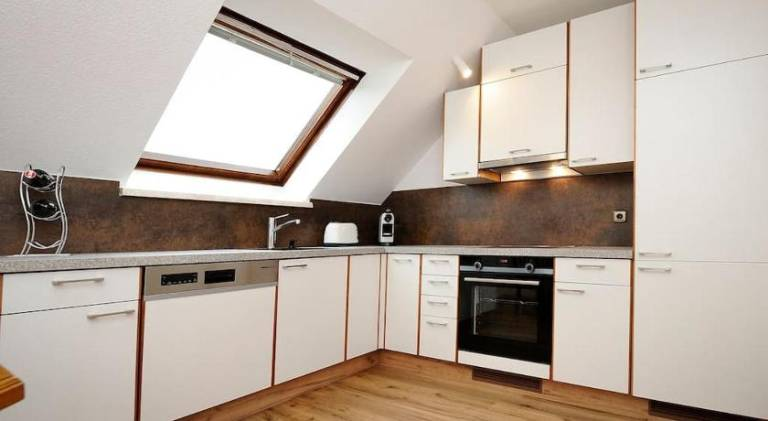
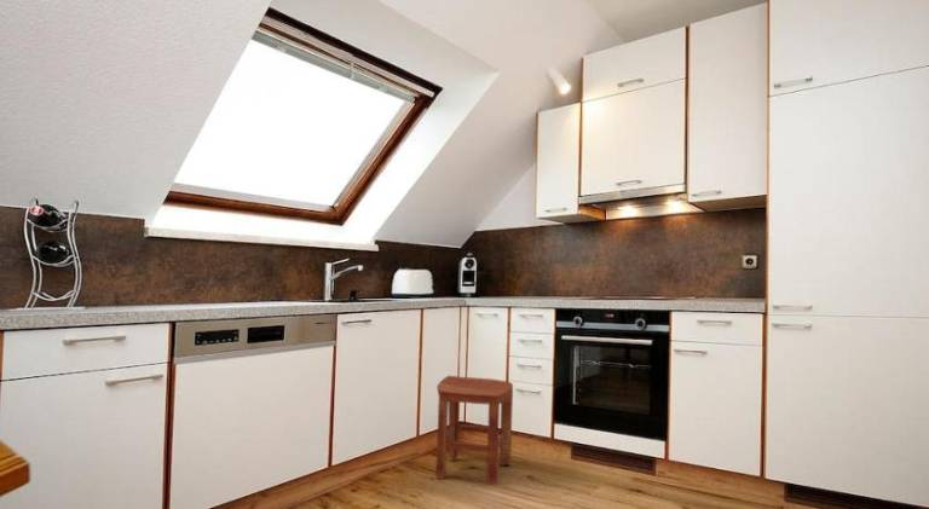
+ stool (473, 426)
